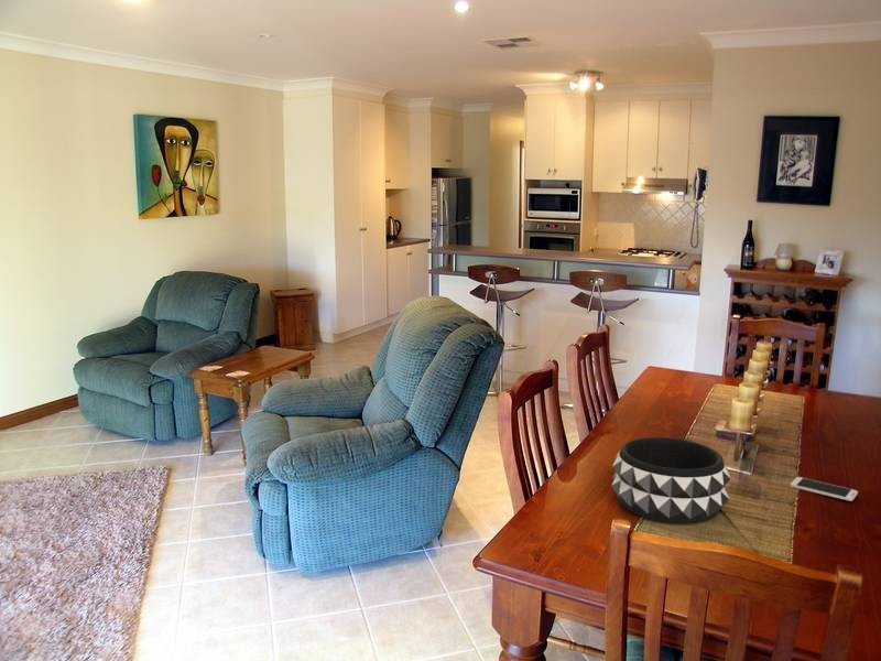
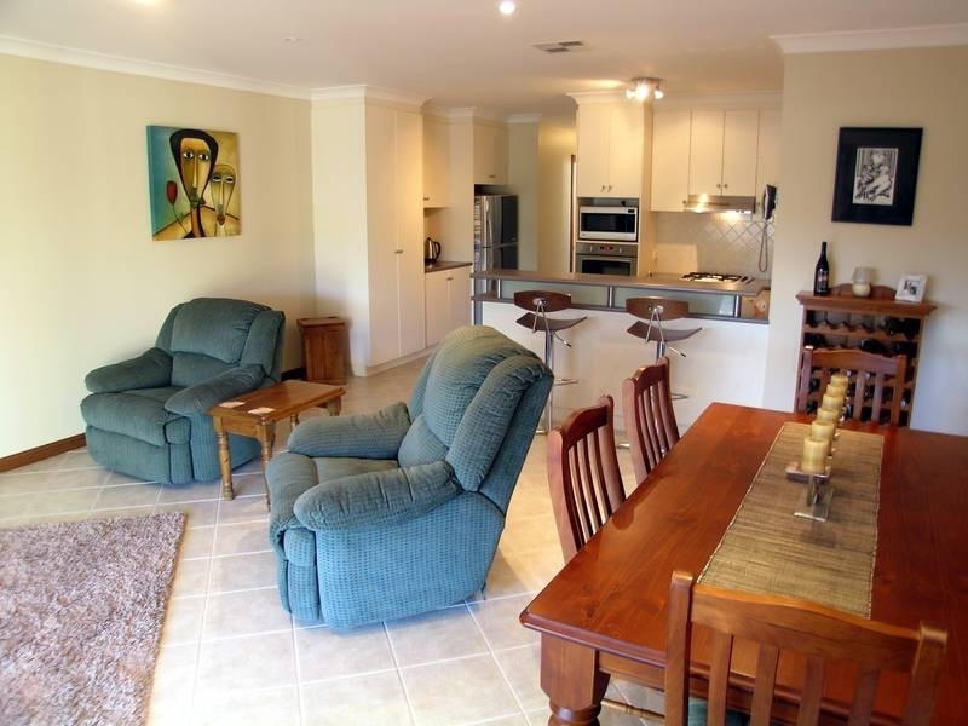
- decorative bowl (668, 477)
- smartphone (823, 488)
